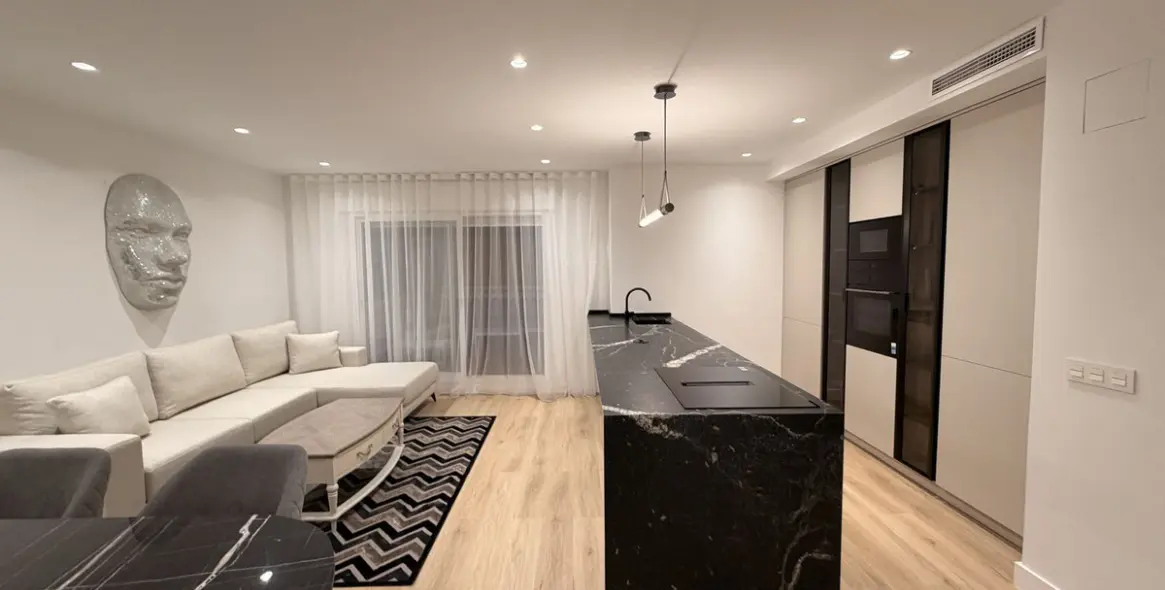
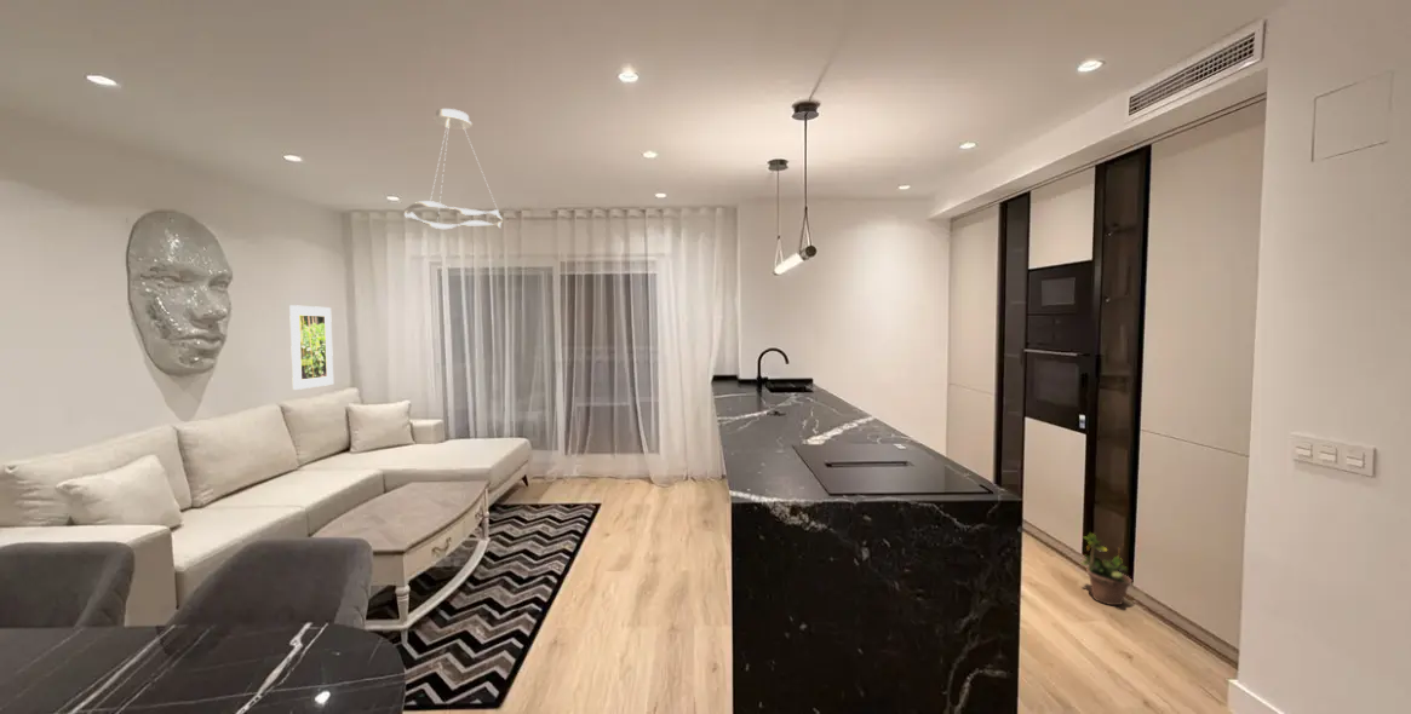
+ ceiling light (443, 168)
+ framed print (312, 346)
+ potted plant (1108, 565)
